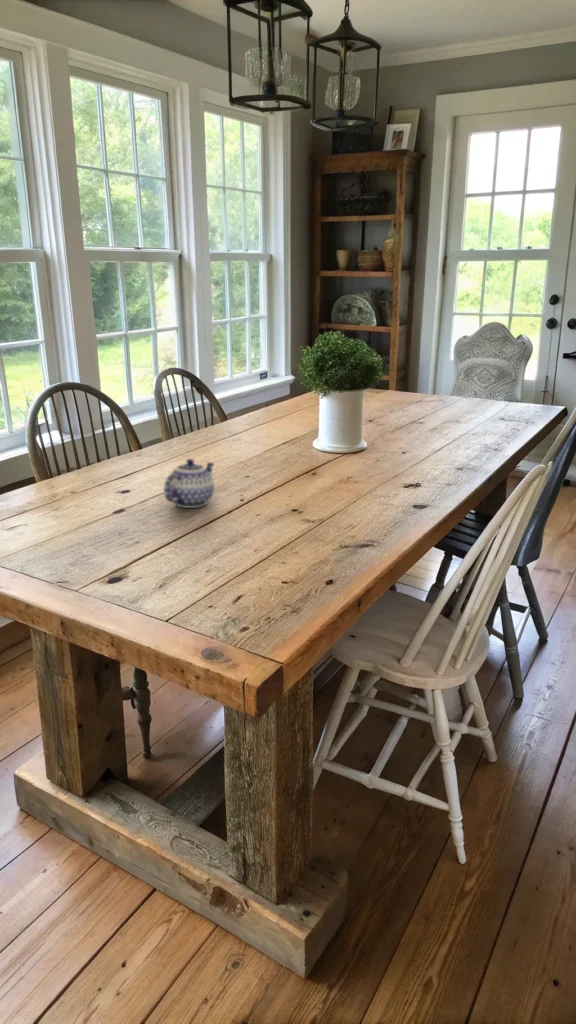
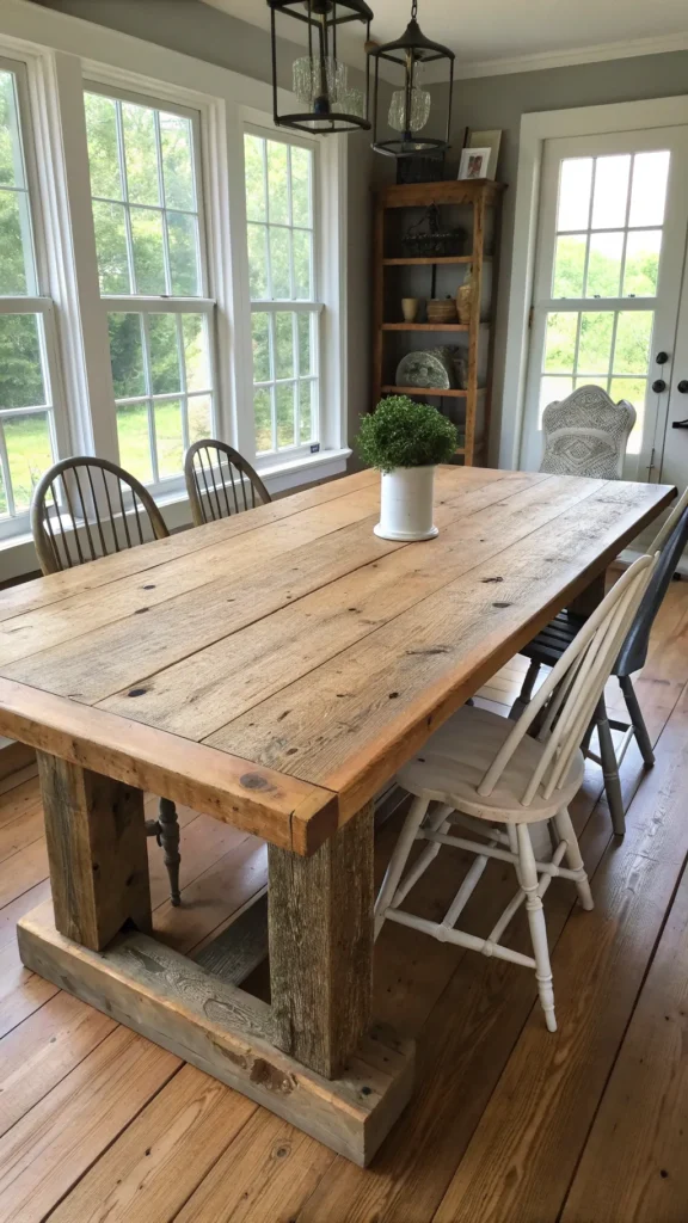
- teapot (190, 481)
